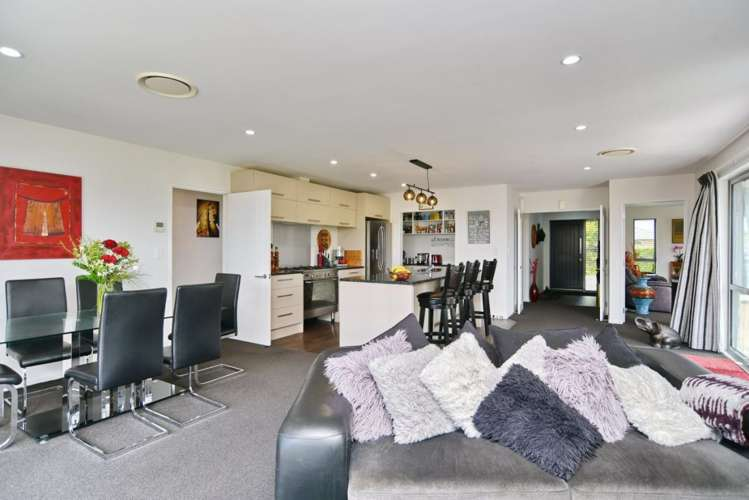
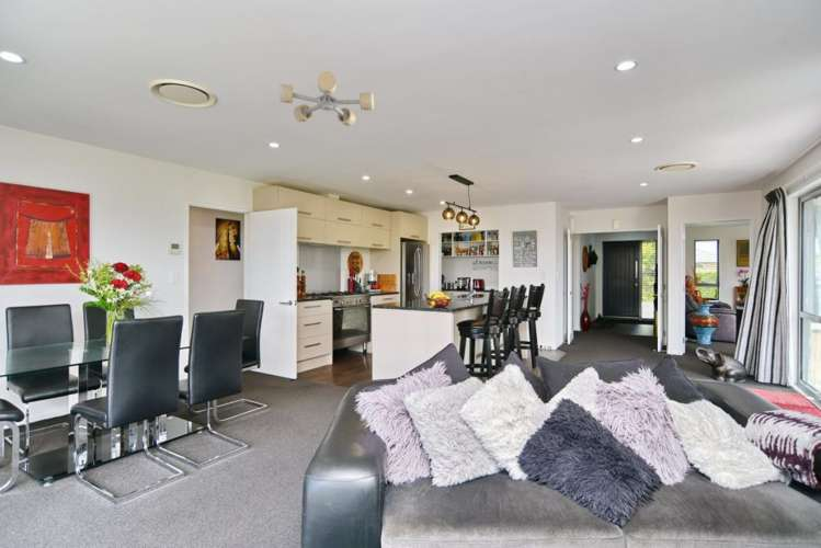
+ ceiling light (328, 101)
